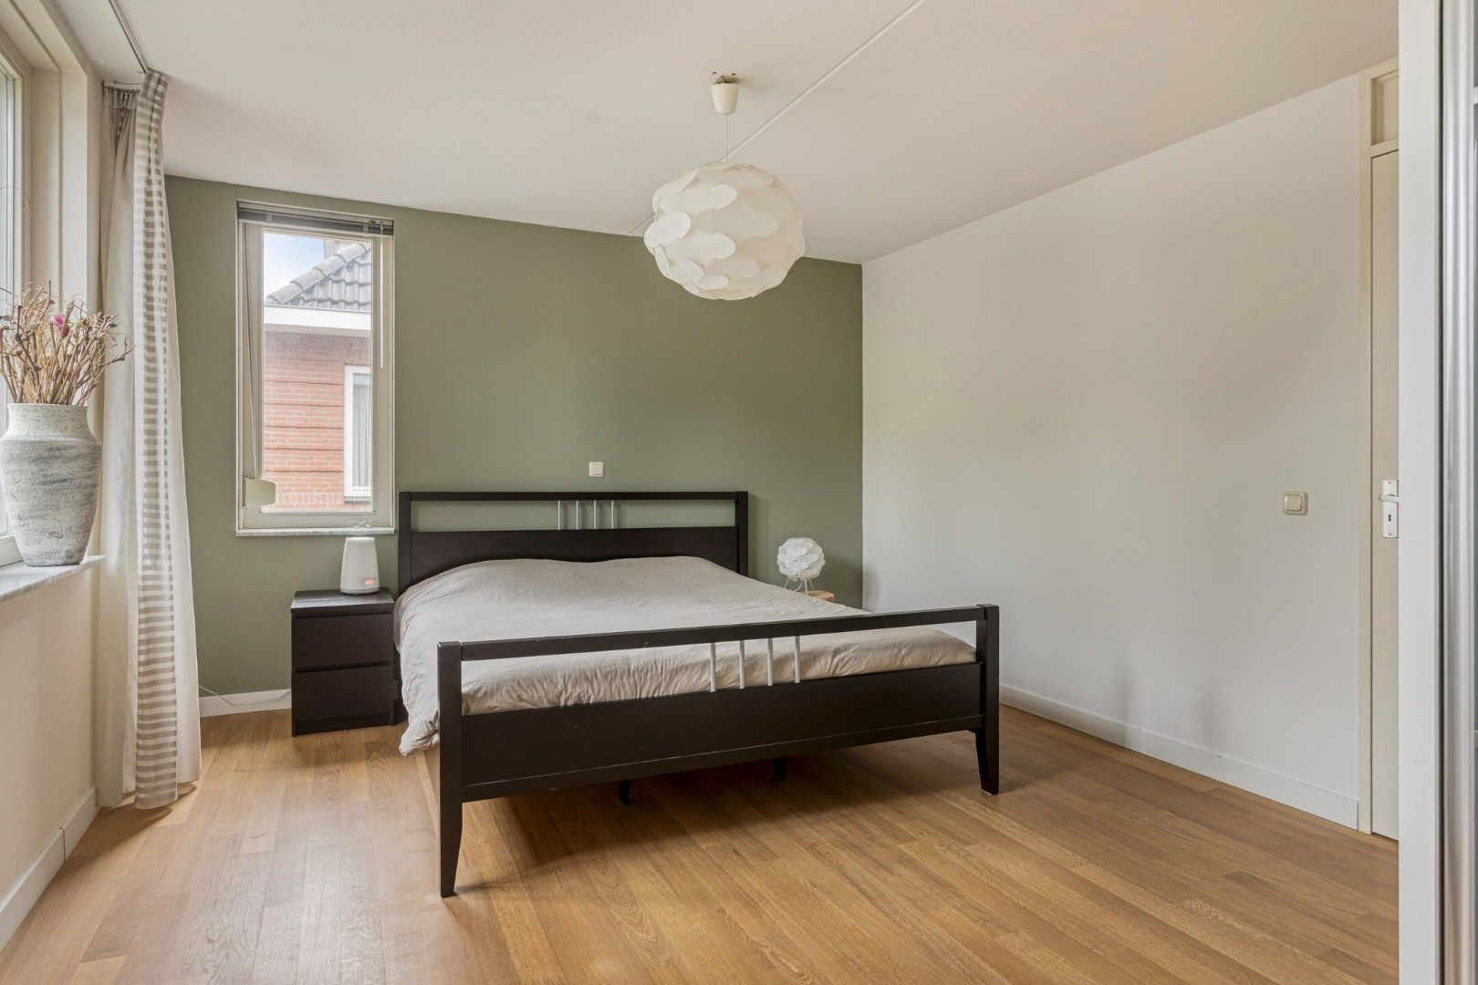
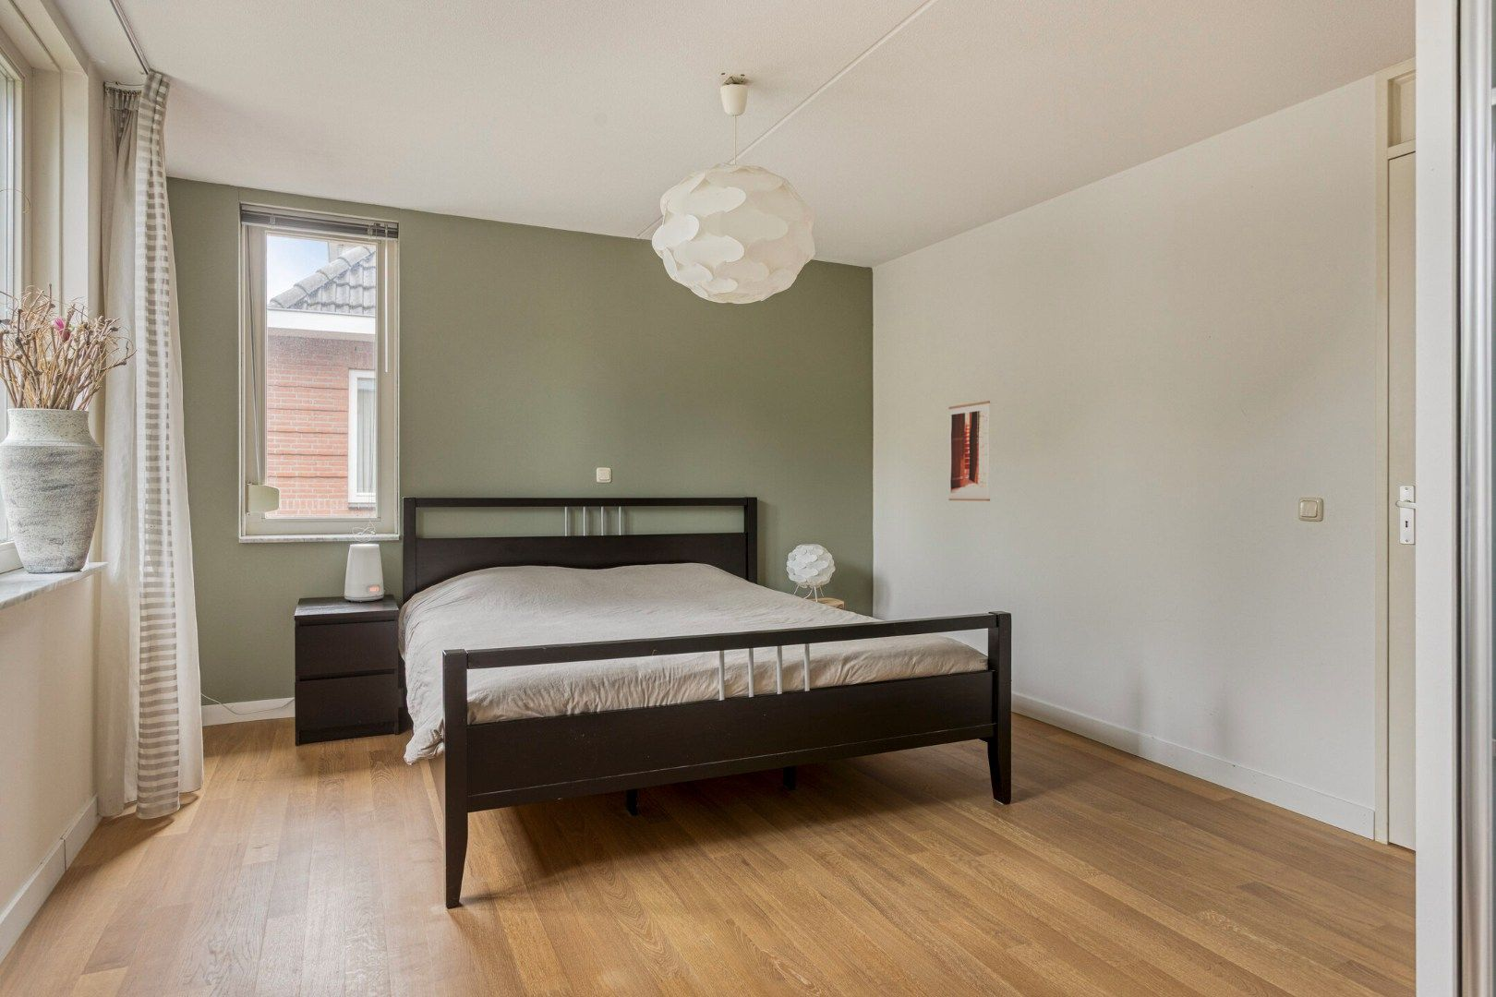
+ wall art (968, 453)
